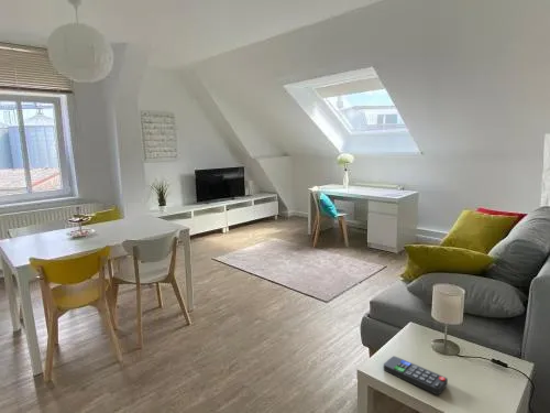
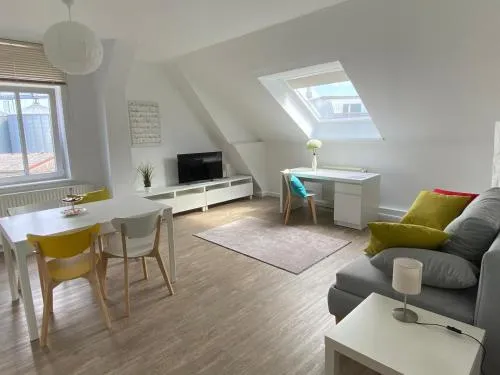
- remote control (414, 373)
